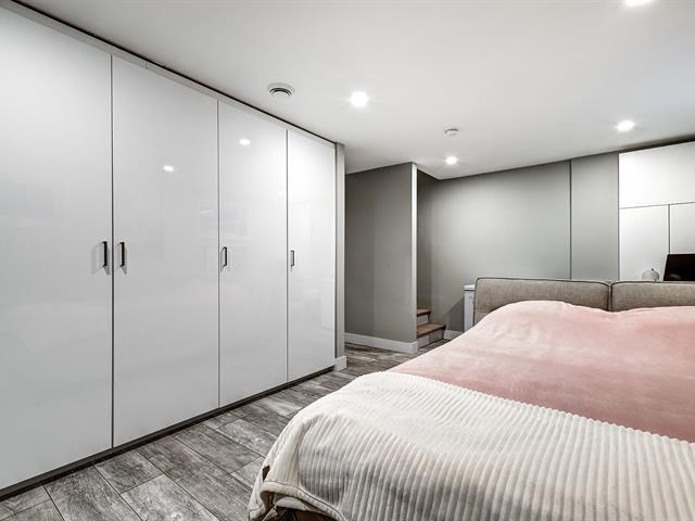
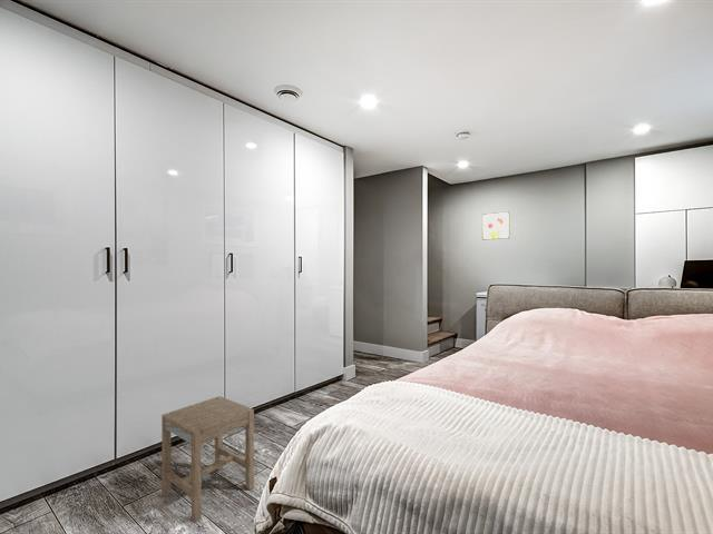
+ wall art (496, 226)
+ stool (215, 451)
